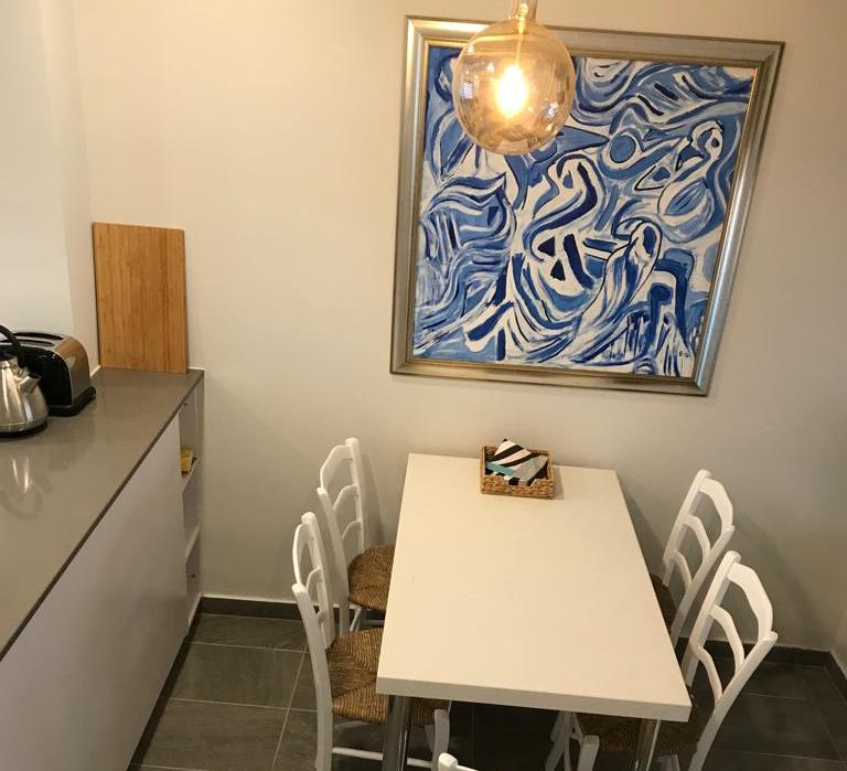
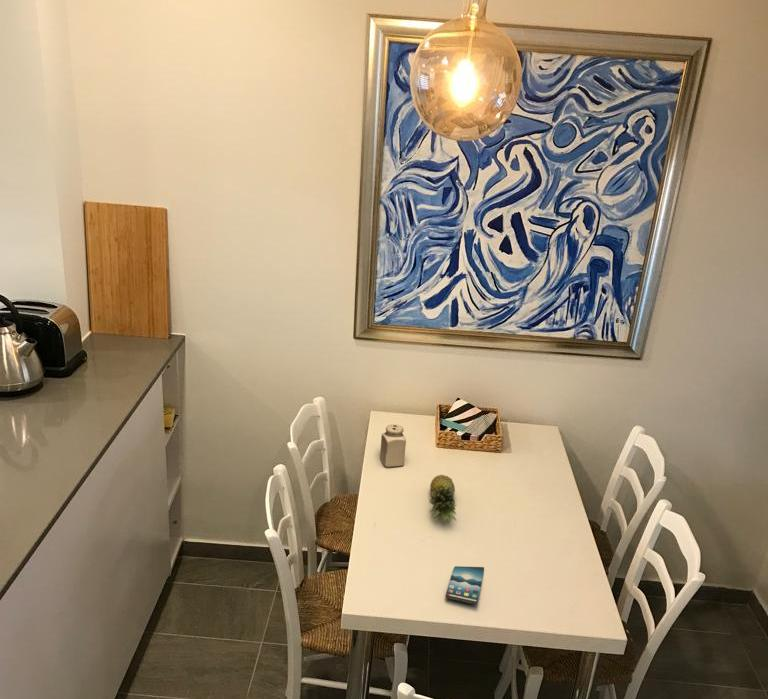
+ smartphone (465, 581)
+ salt shaker (393, 444)
+ fruit (441, 496)
